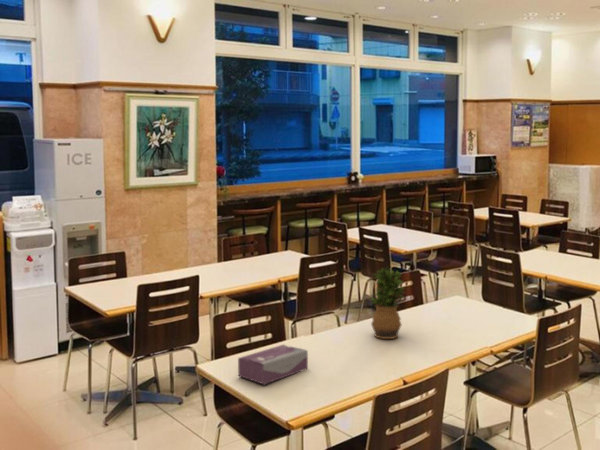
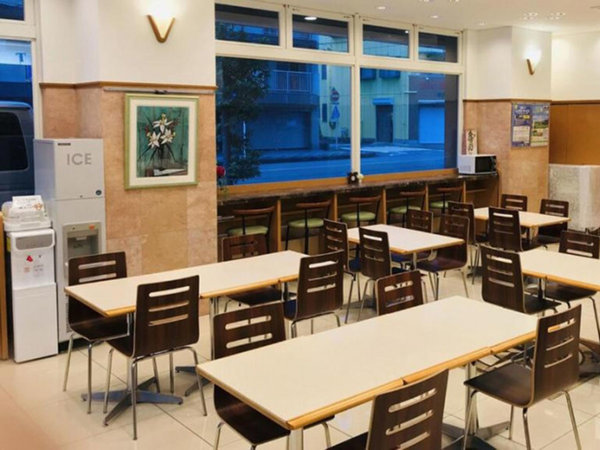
- tissue box (273, 362)
- potted plant (390, 301)
